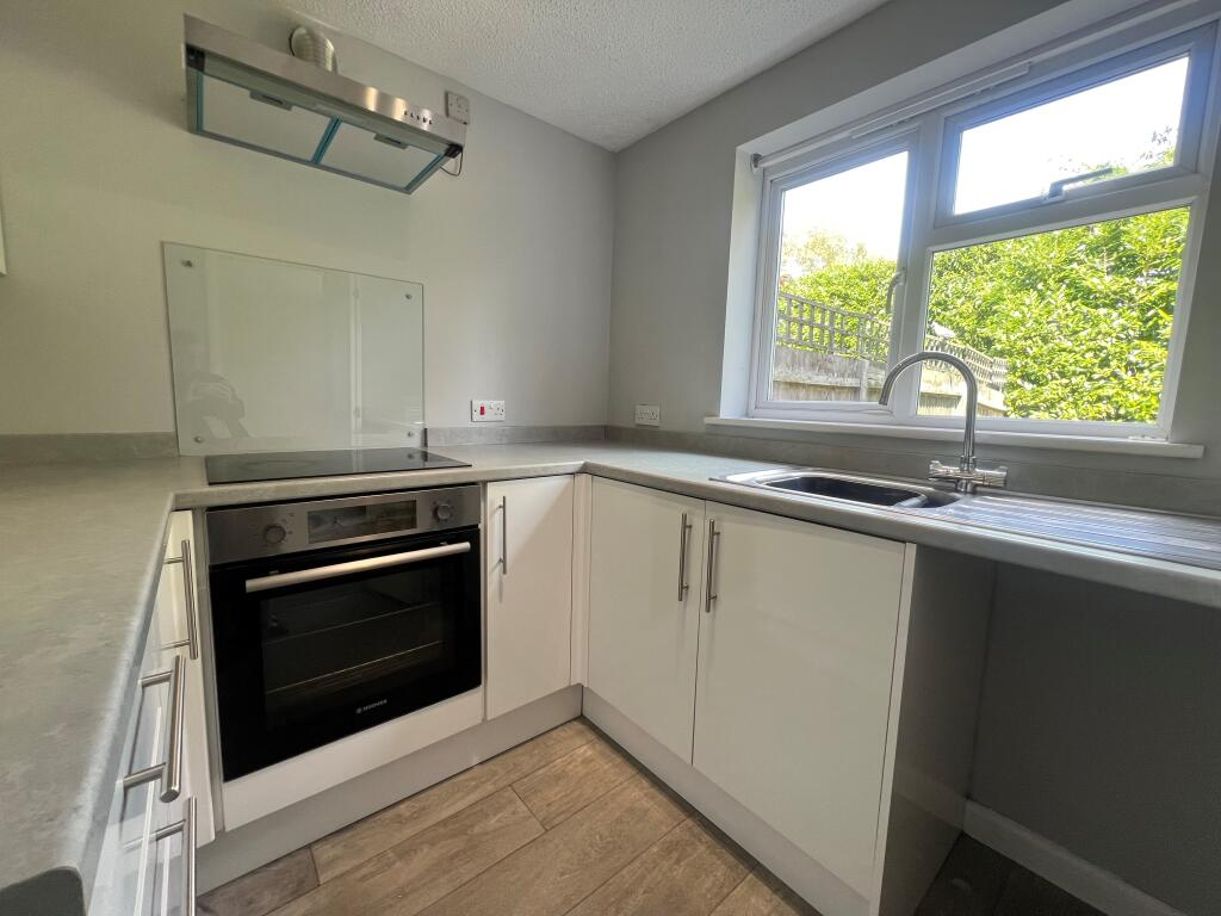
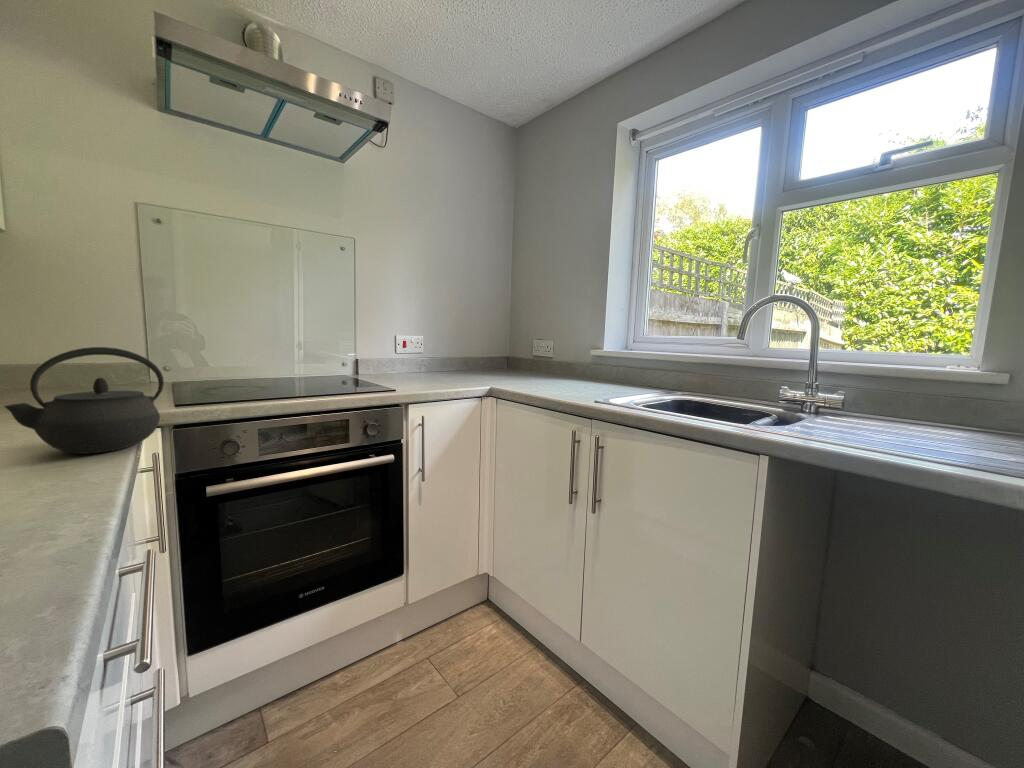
+ kettle (91, 398)
